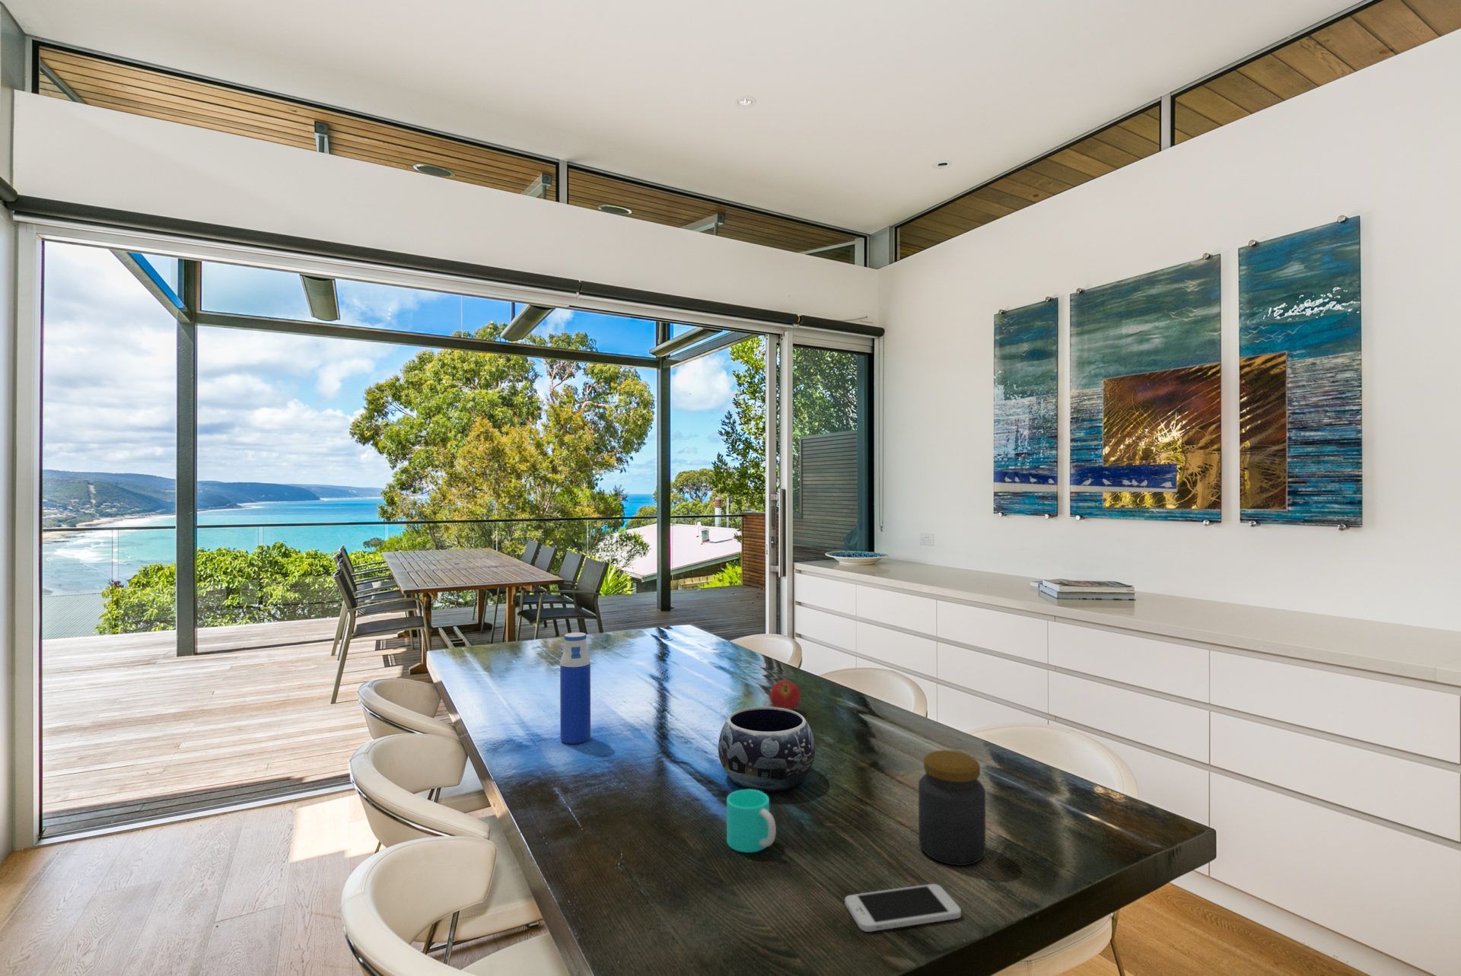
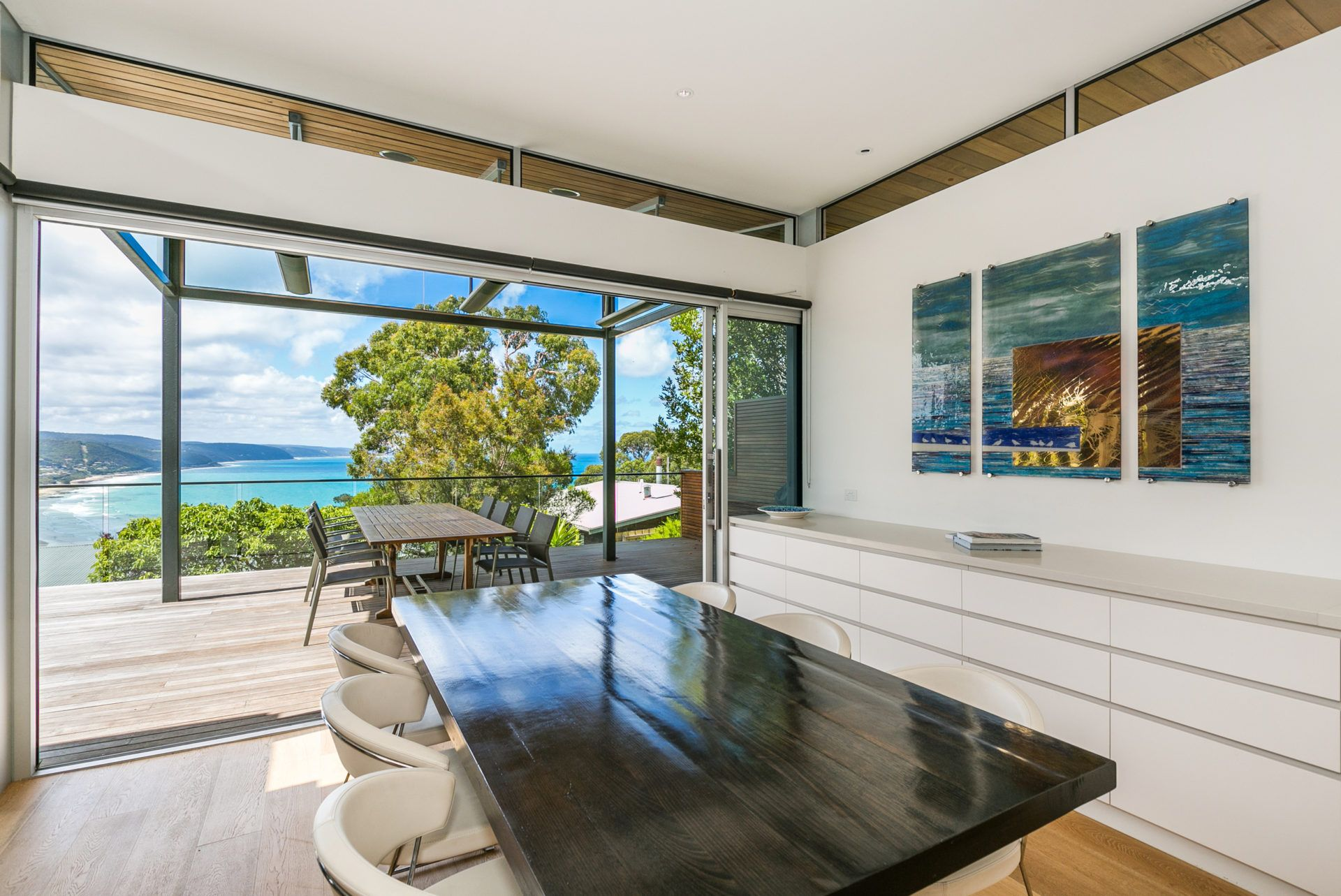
- jar (951, 804)
- cup (753, 823)
- smartphone (902, 906)
- water bottle (575, 686)
- decorative bowl (766, 747)
- fruit (786, 696)
